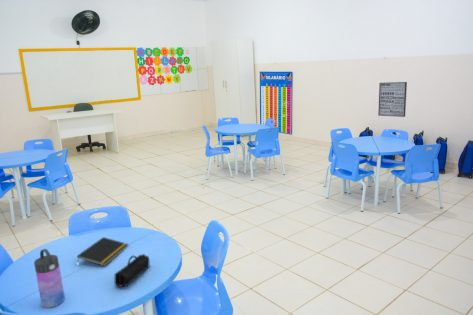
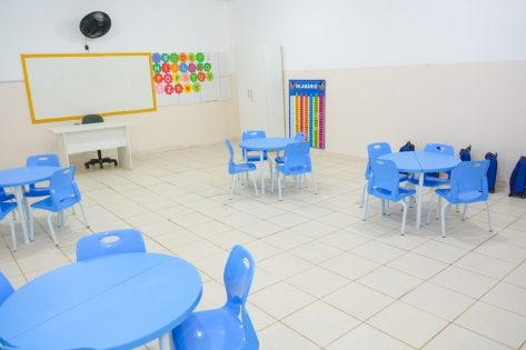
- wall art (392, 99)
- pencil case (132, 266)
- notepad (103, 250)
- water bottle (49, 275)
